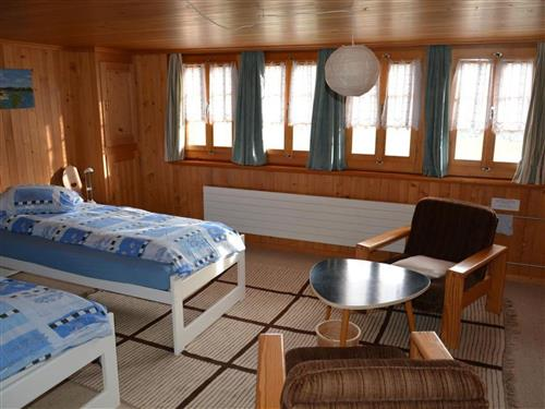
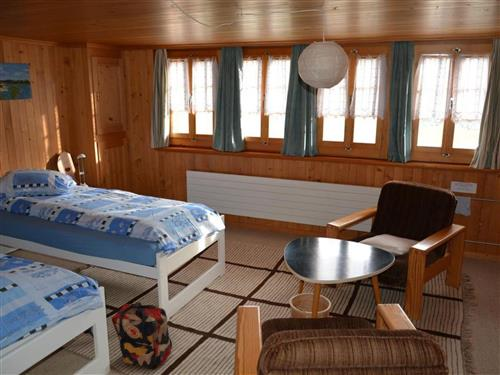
+ backpack (143, 329)
